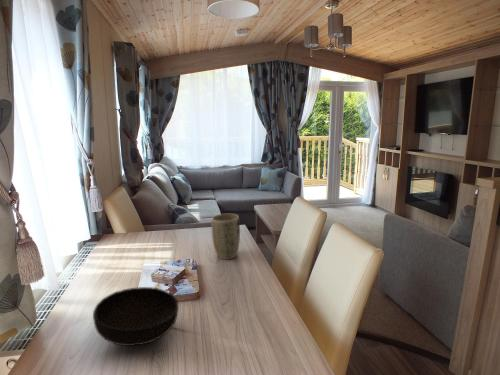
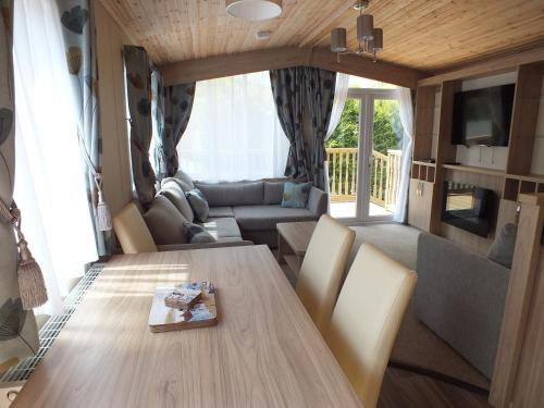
- bowl (138, 318)
- plant pot (226, 236)
